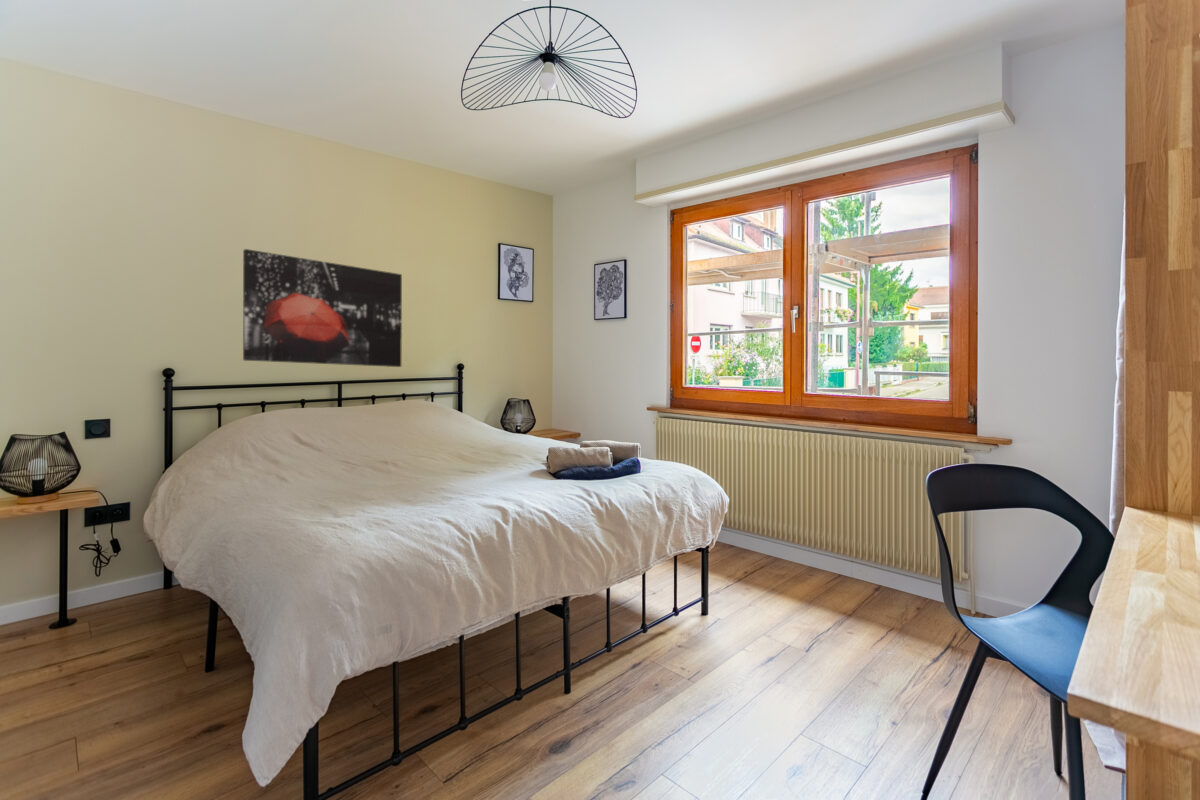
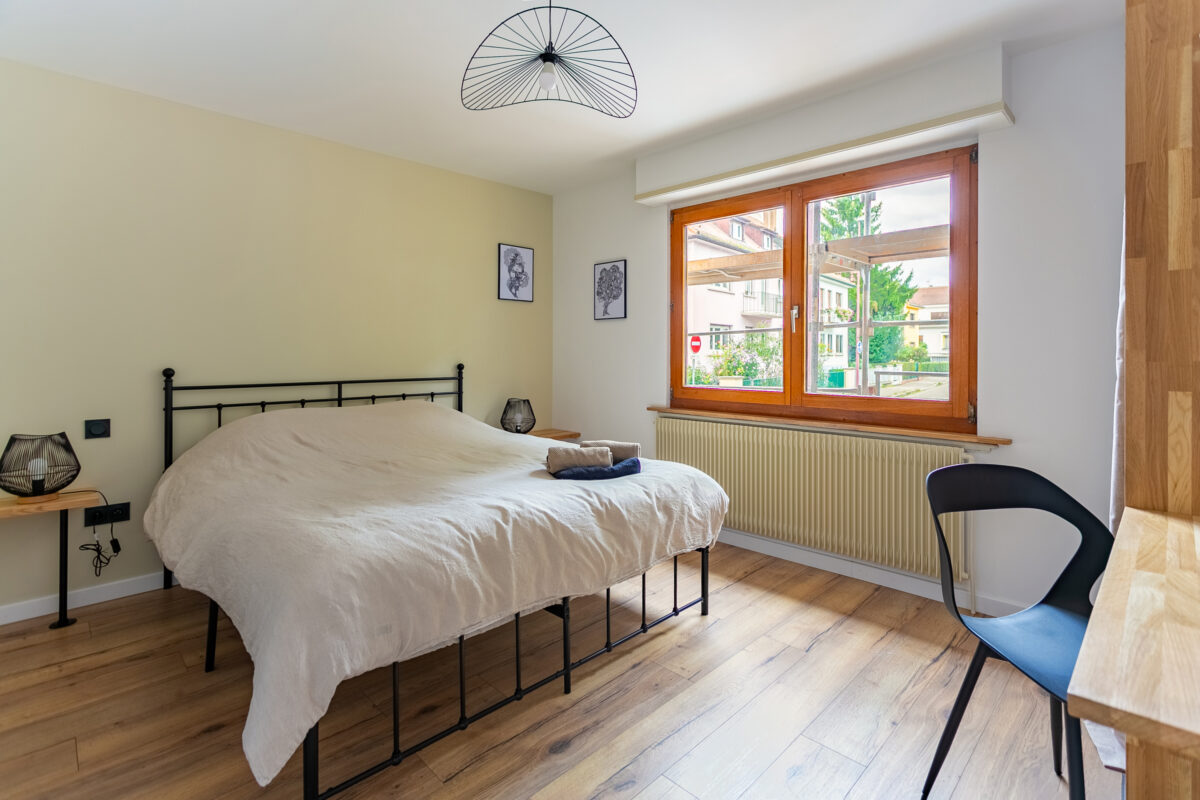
- wall art (329, 313)
